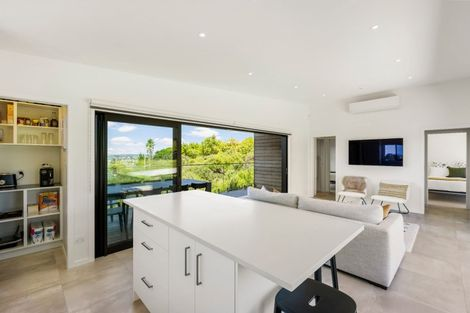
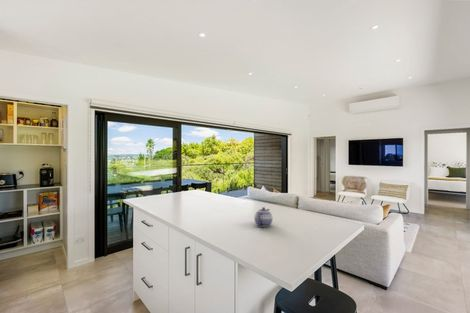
+ teapot (263, 216)
